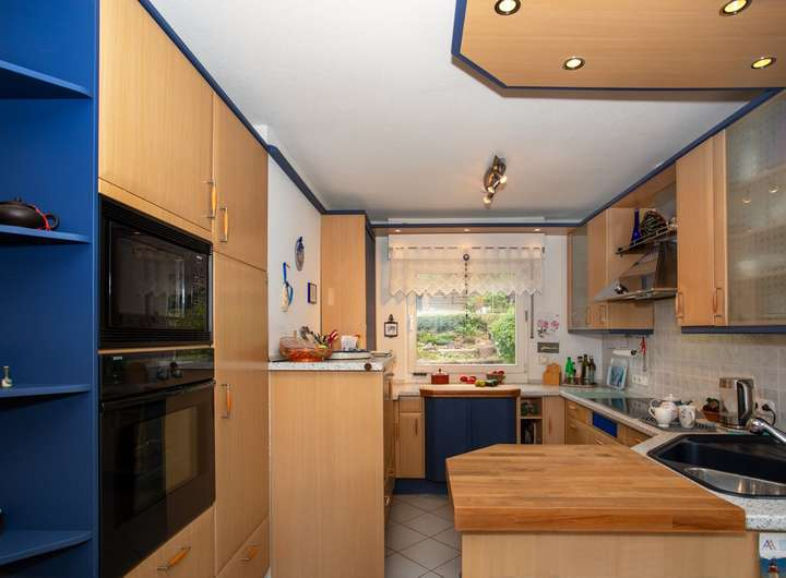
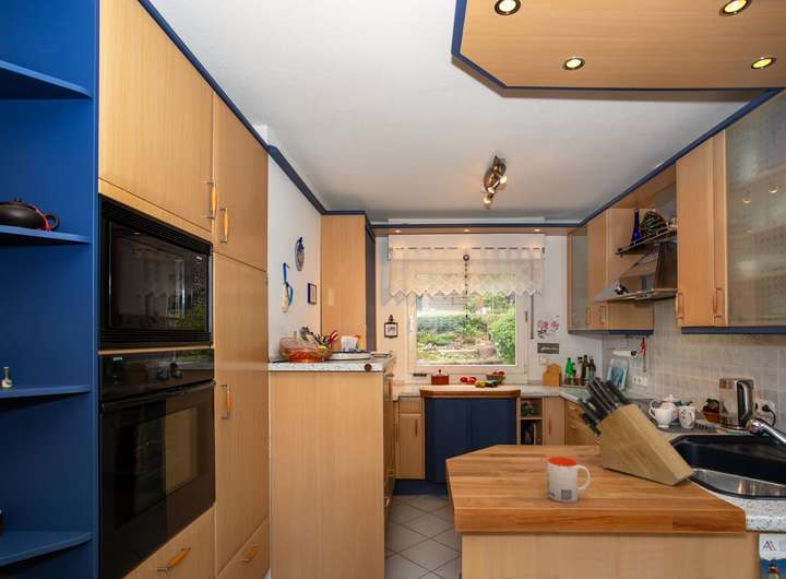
+ mug (569, 478)
+ knife block (630, 424)
